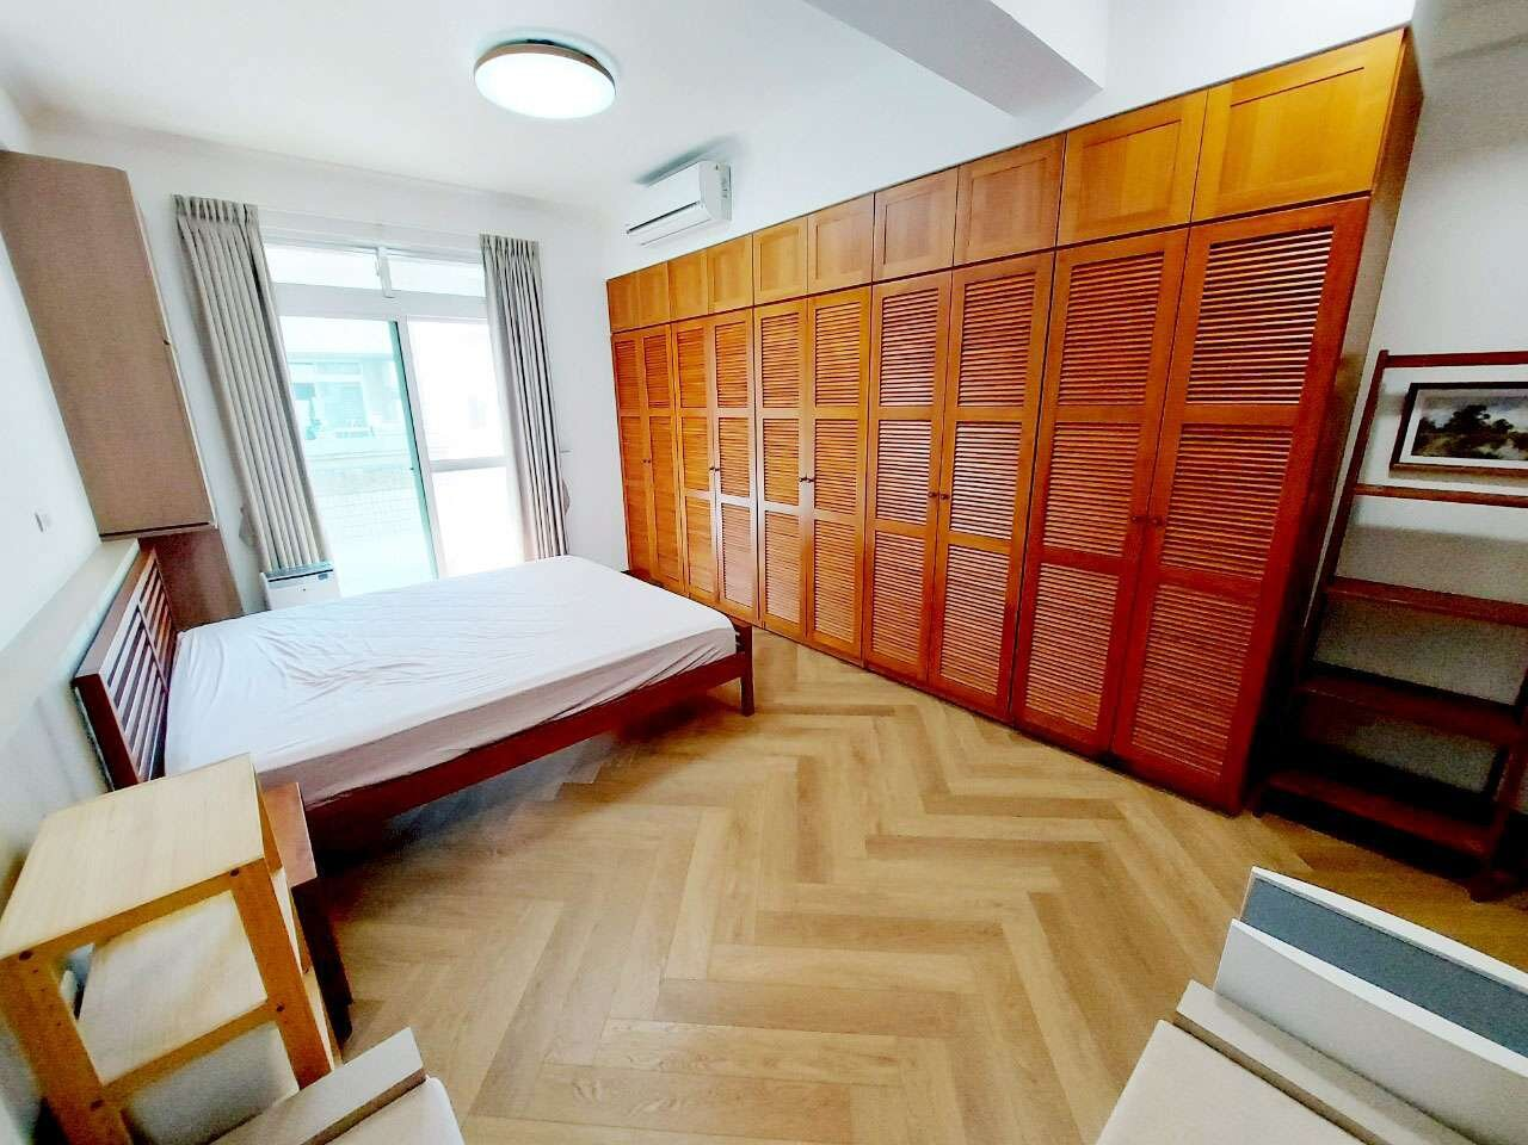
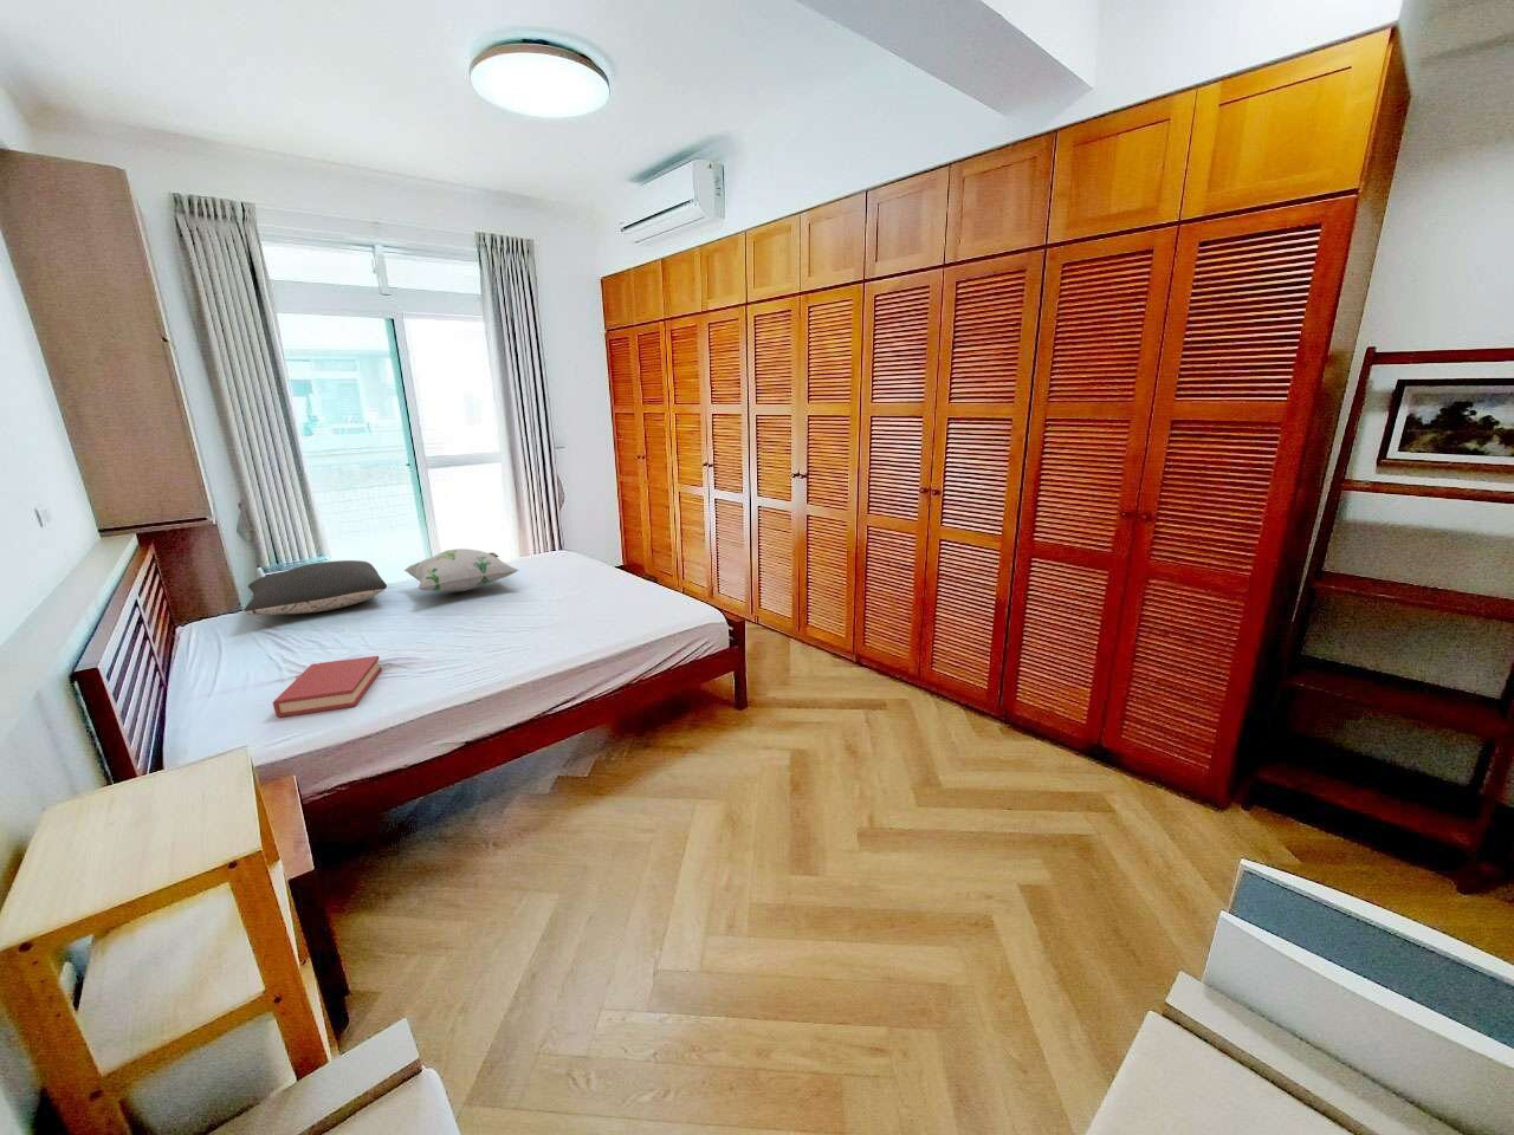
+ pillow (316, 587)
+ hardback book (331, 683)
+ decorative pillow (461, 569)
